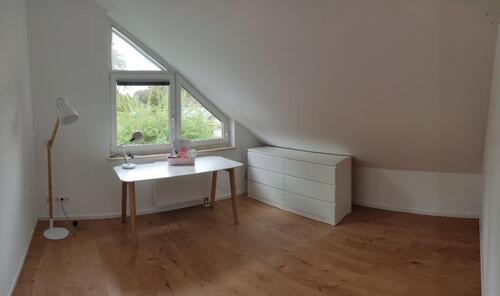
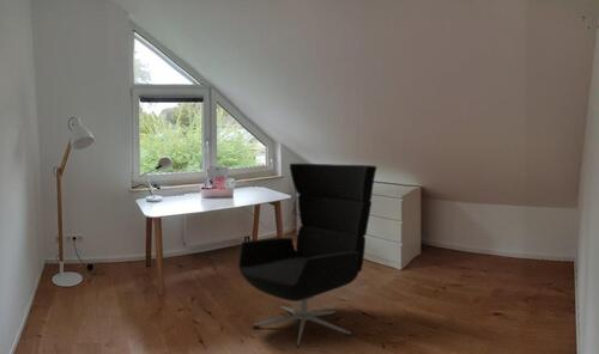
+ office chair (304, 245)
